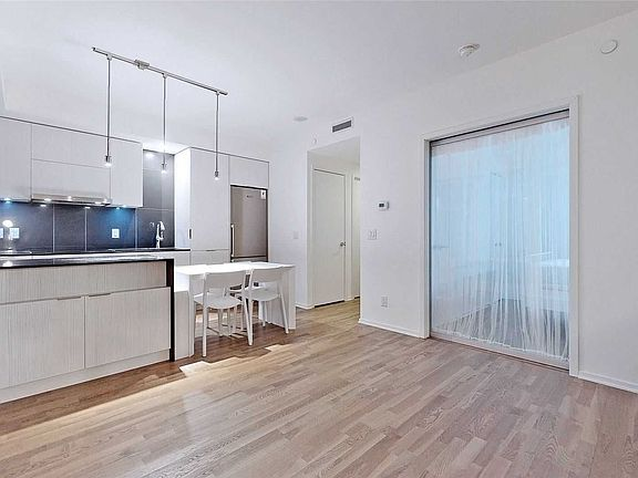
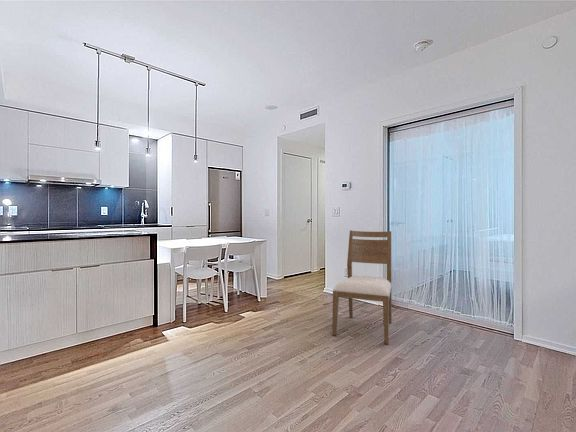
+ chair (365, 280)
